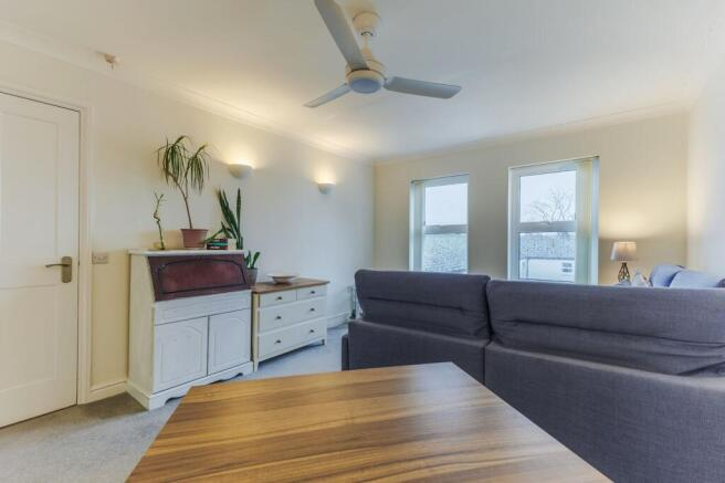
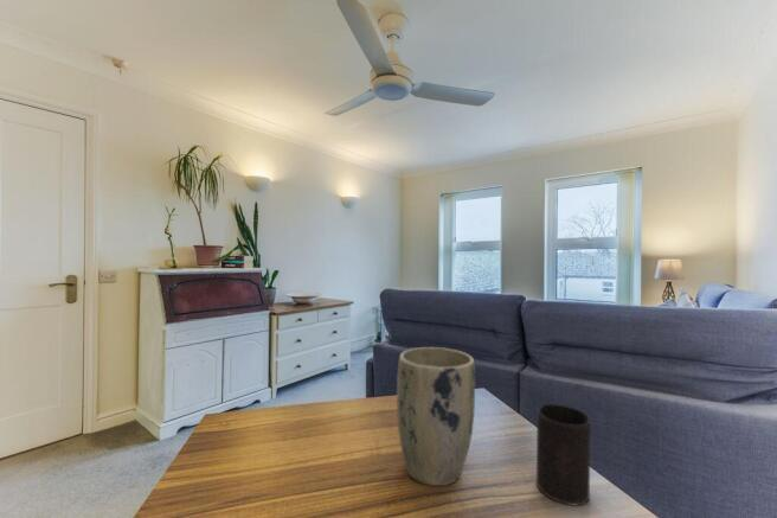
+ plant pot (435, 413)
+ cup (563, 450)
